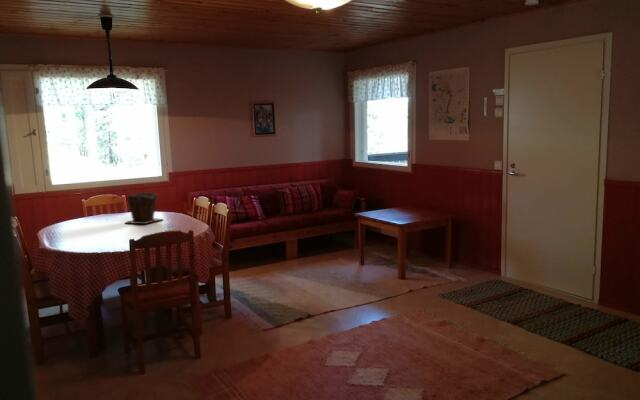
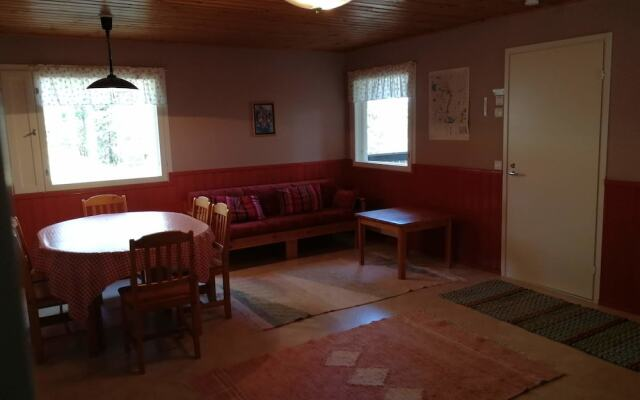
- plant pot (143, 207)
